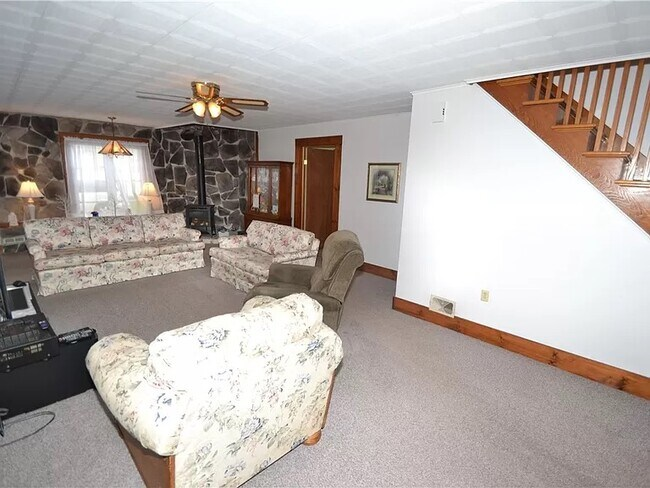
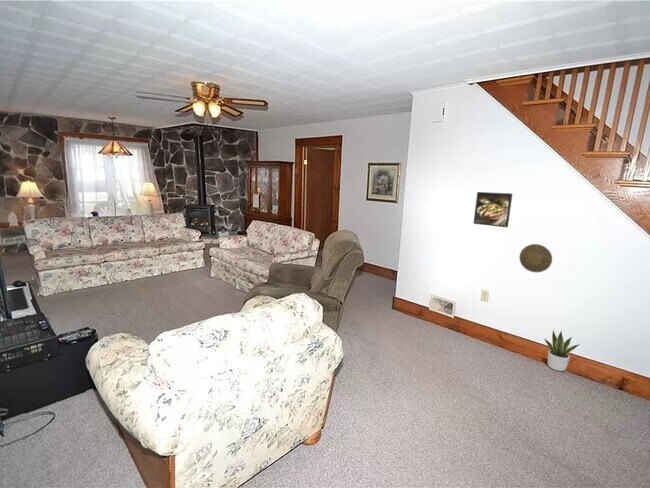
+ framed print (492, 209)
+ decorative plate (535, 258)
+ potted plant (560, 349)
